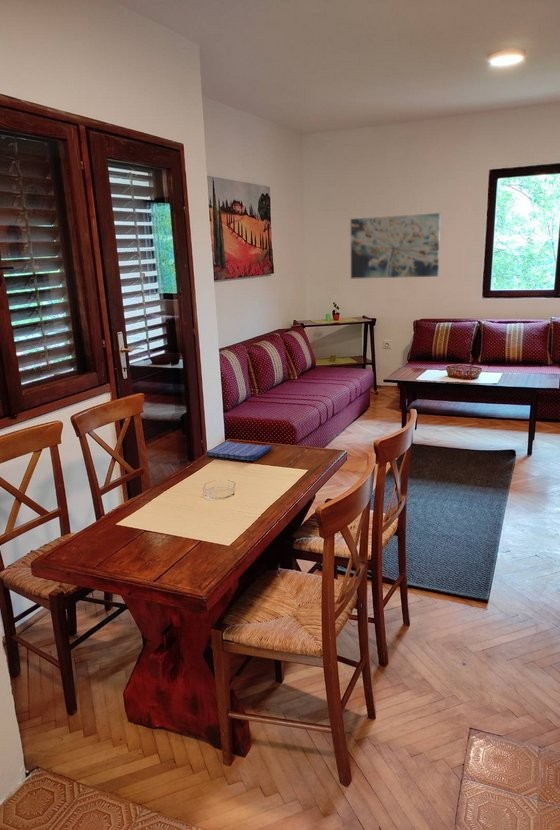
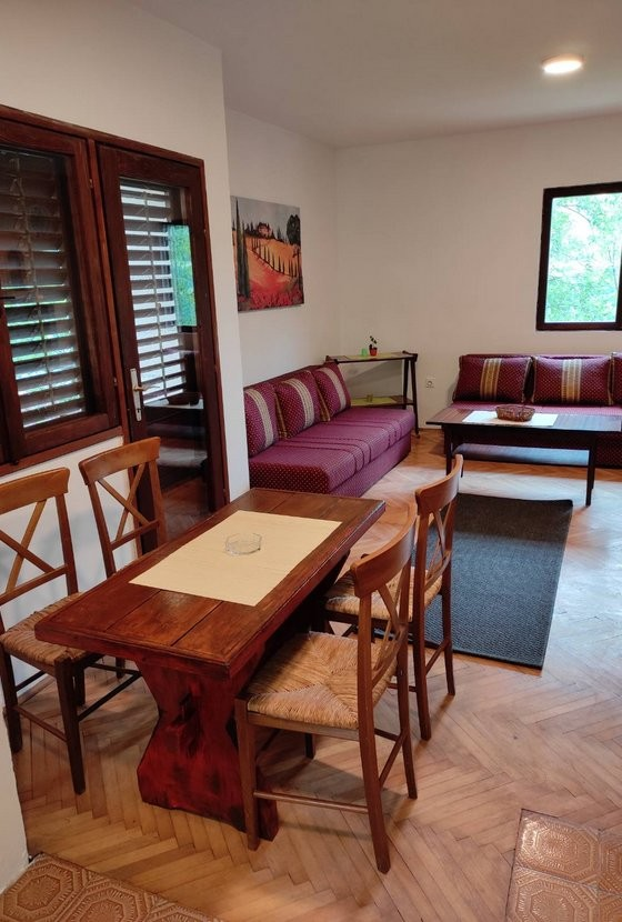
- dish towel (239, 449)
- wall art (393, 247)
